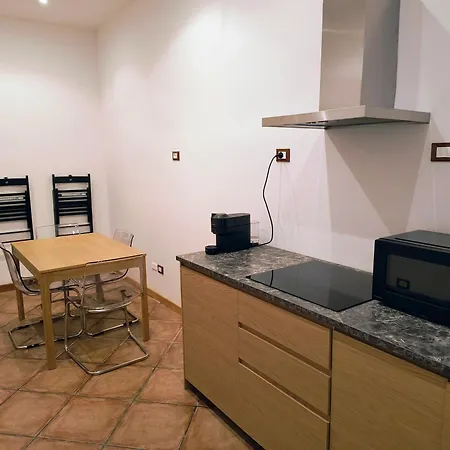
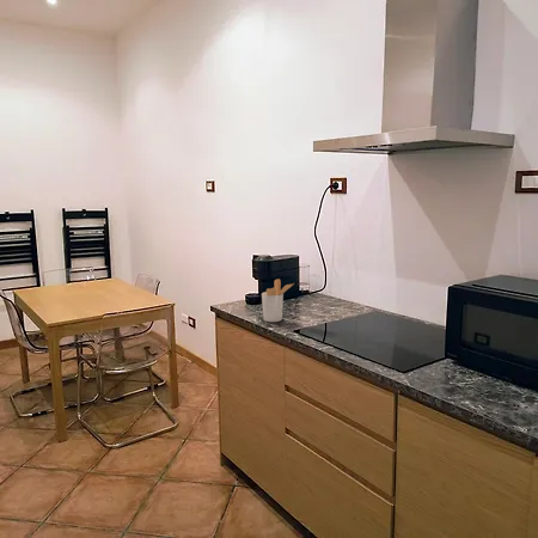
+ utensil holder (277, 300)
